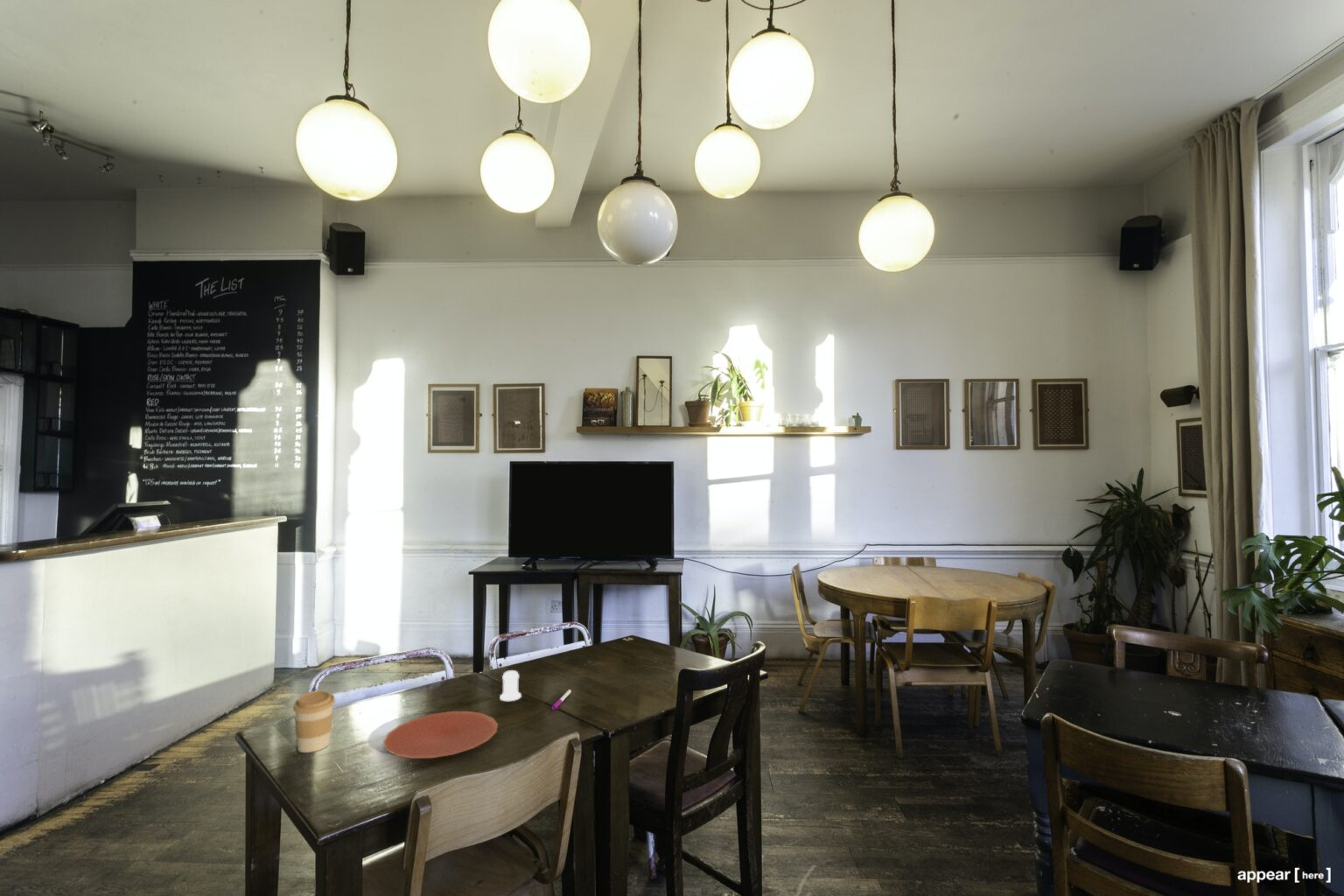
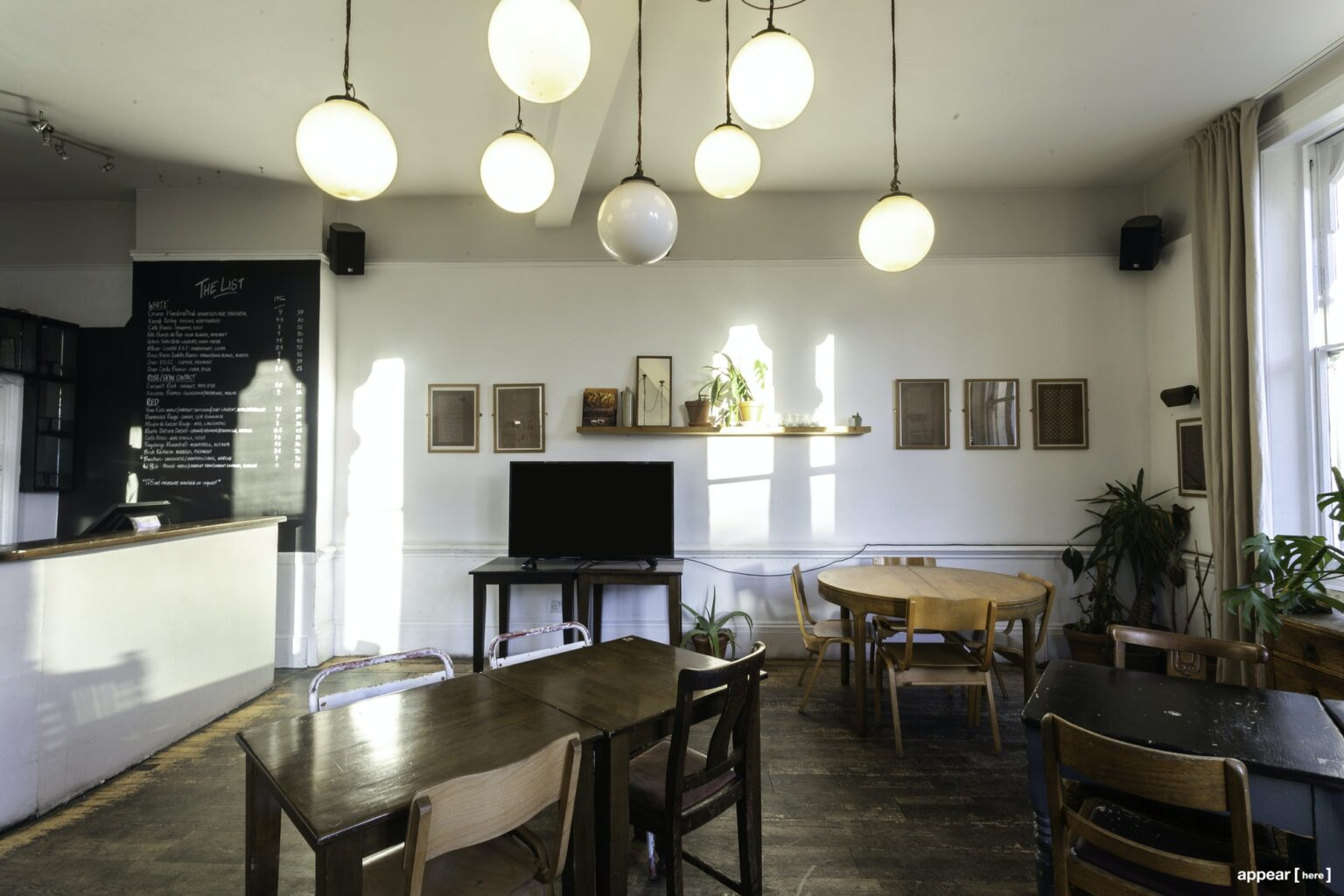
- salt shaker (510, 683)
- coffee cup (314, 720)
- pen (562, 698)
- plate (442, 737)
